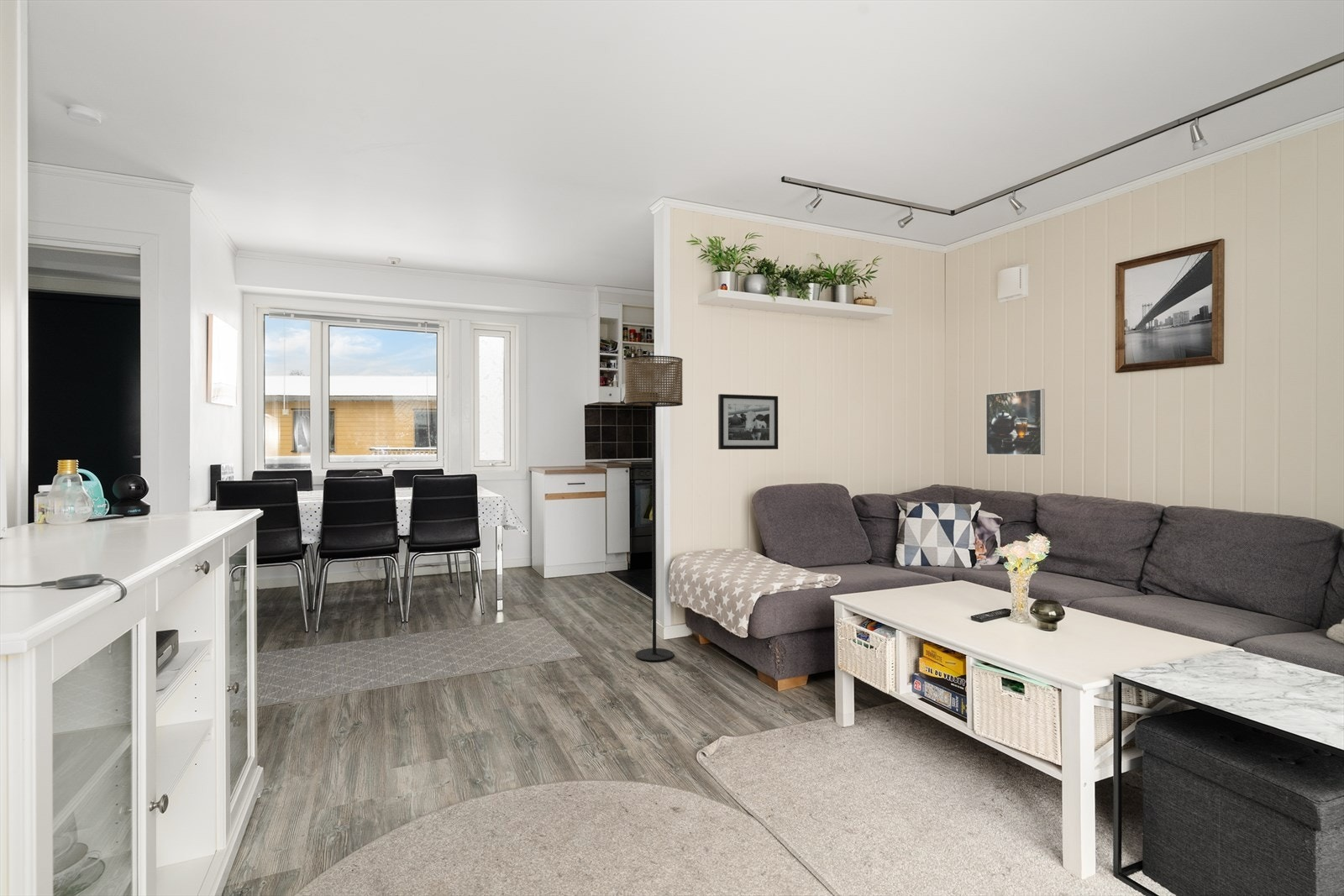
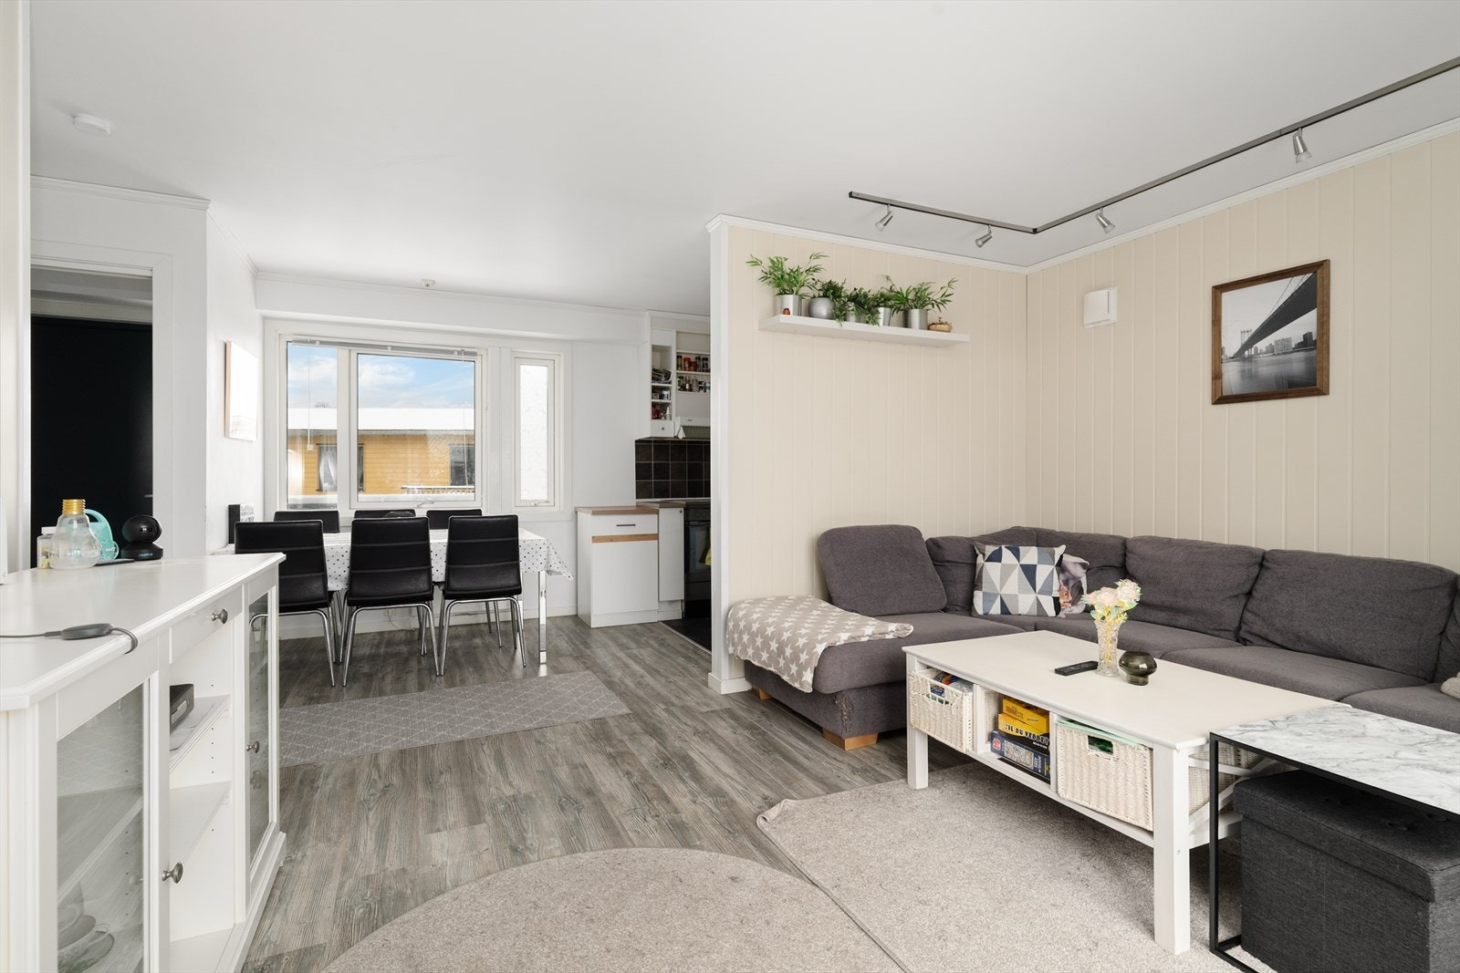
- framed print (1014, 423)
- picture frame (748, 422)
- floor lamp (654, 507)
